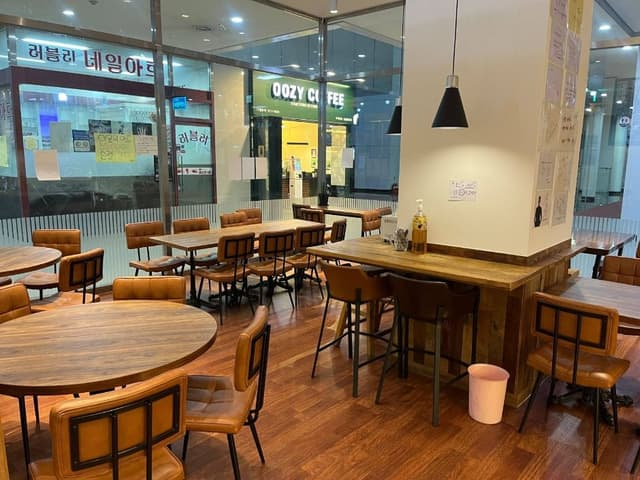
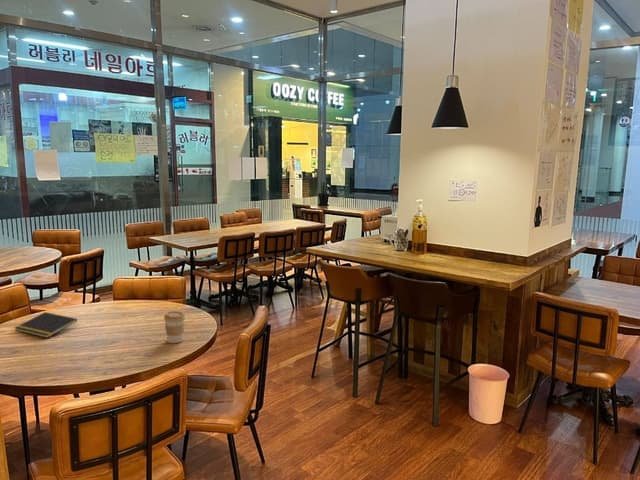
+ notepad (46, 324)
+ coffee cup (174, 326)
